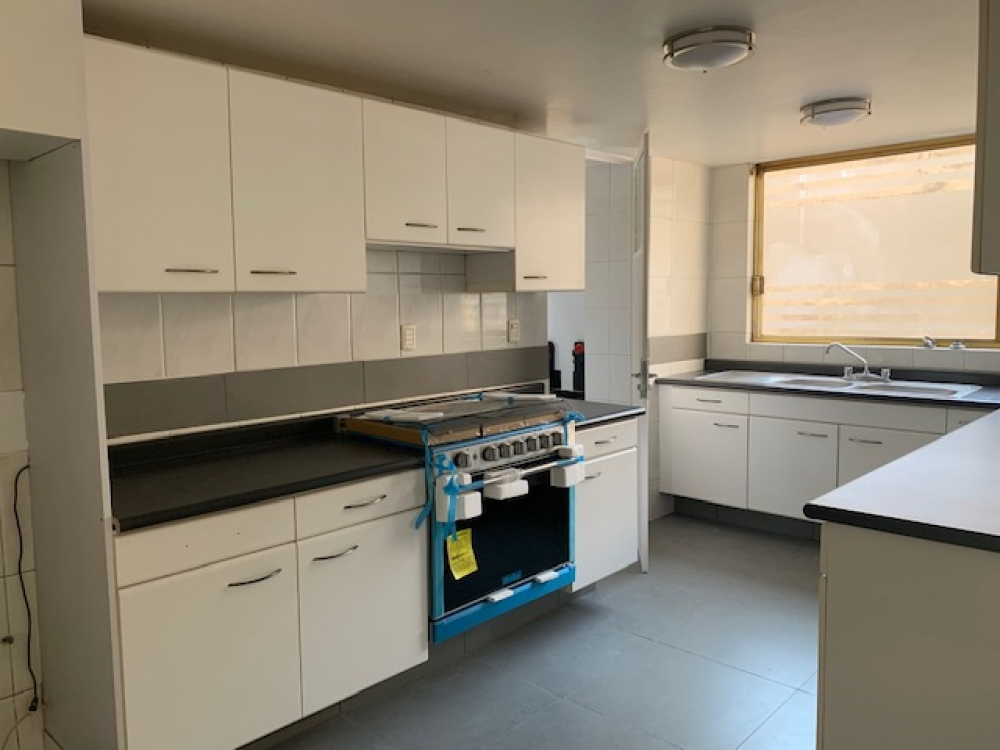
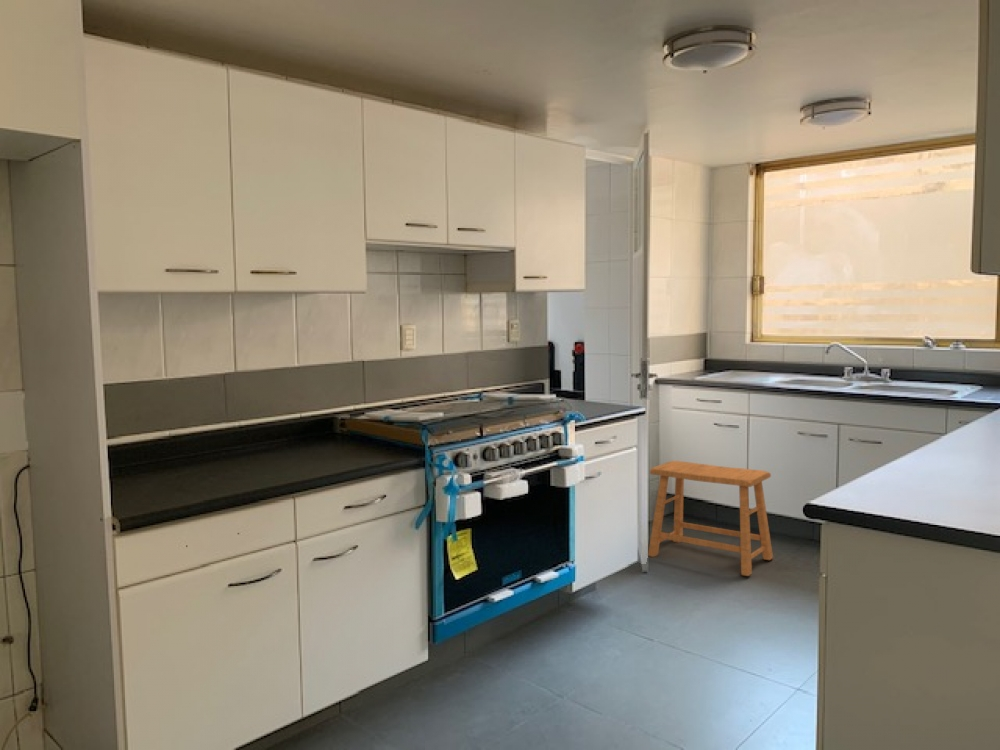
+ stool (708, 526)
